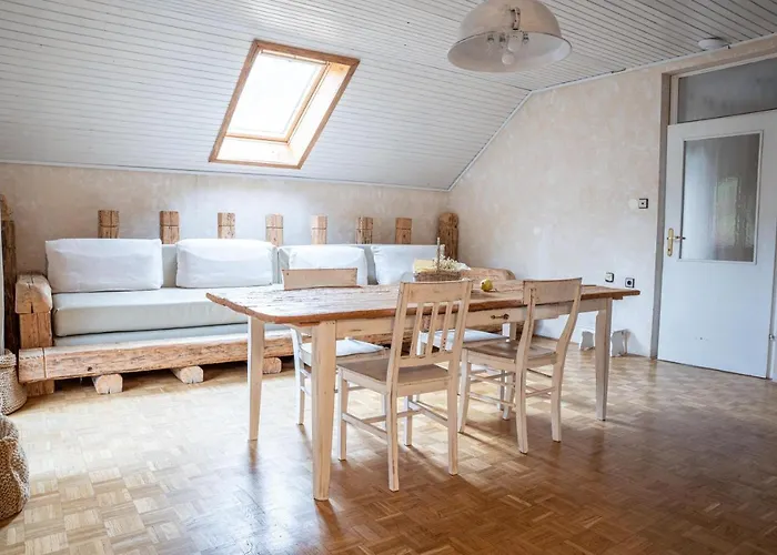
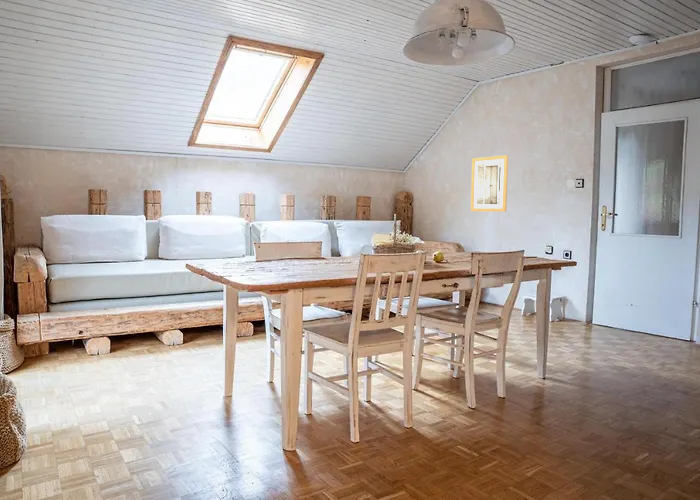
+ wall art (488, 184)
